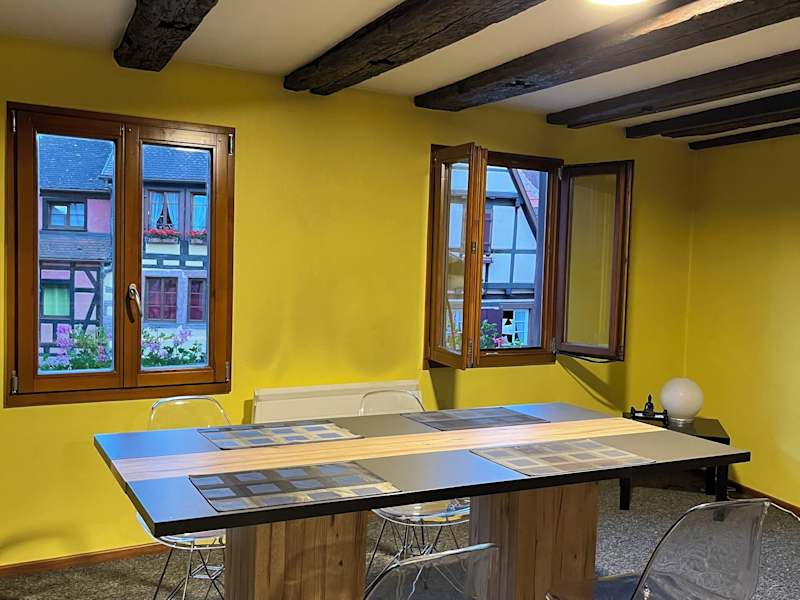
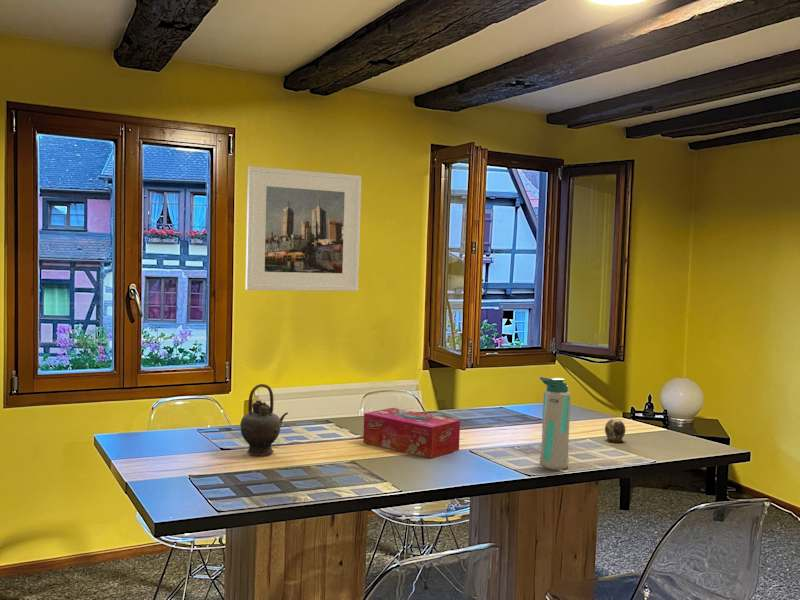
+ tissue box (411, 431)
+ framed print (305, 231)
+ decorative egg (615, 429)
+ water bottle (554, 422)
+ teapot (265, 418)
